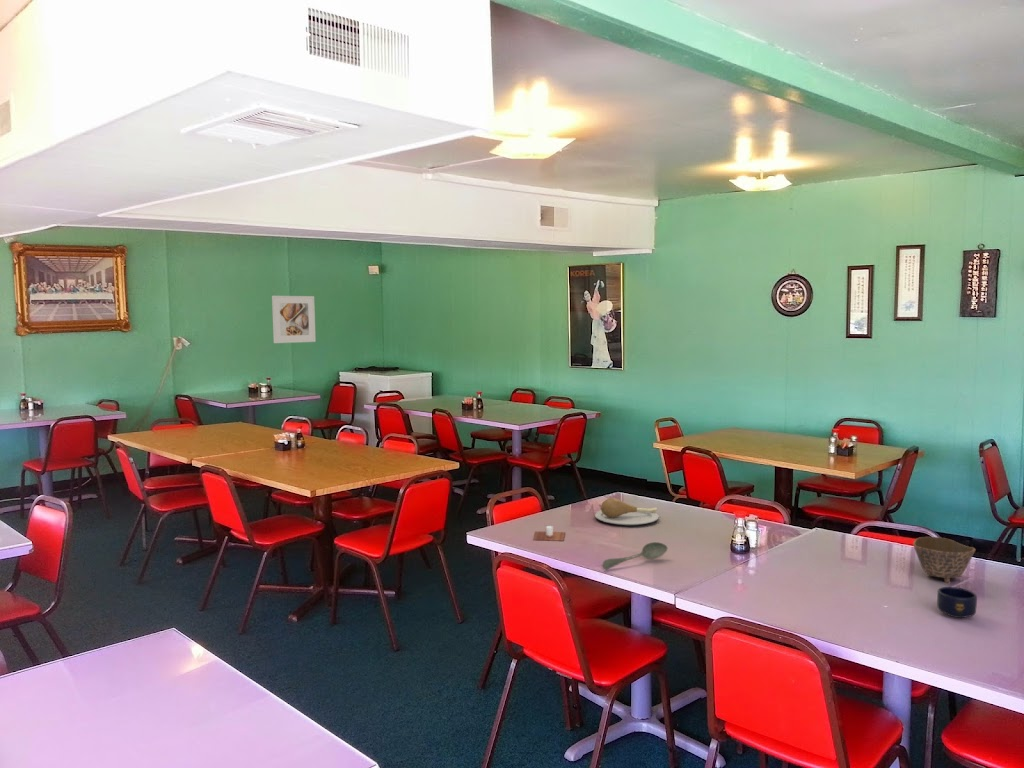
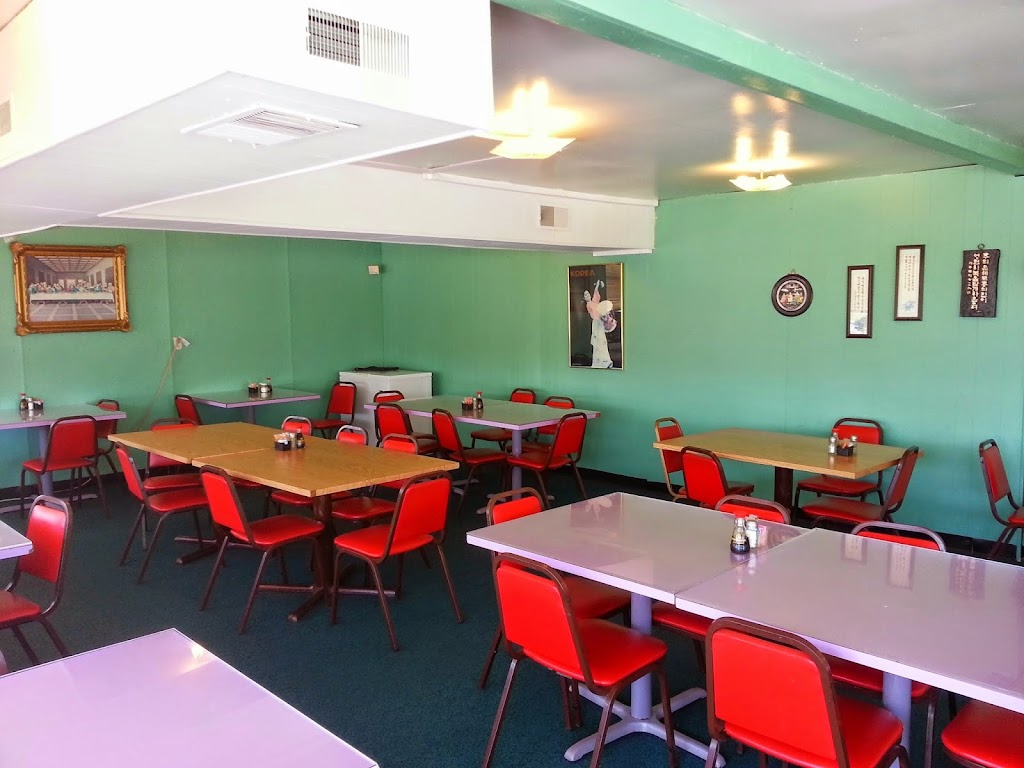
- spoon (635, 555)
- bowl (943, 561)
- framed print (294, 319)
- plate (627, 508)
- cup (549, 529)
- mug (956, 602)
